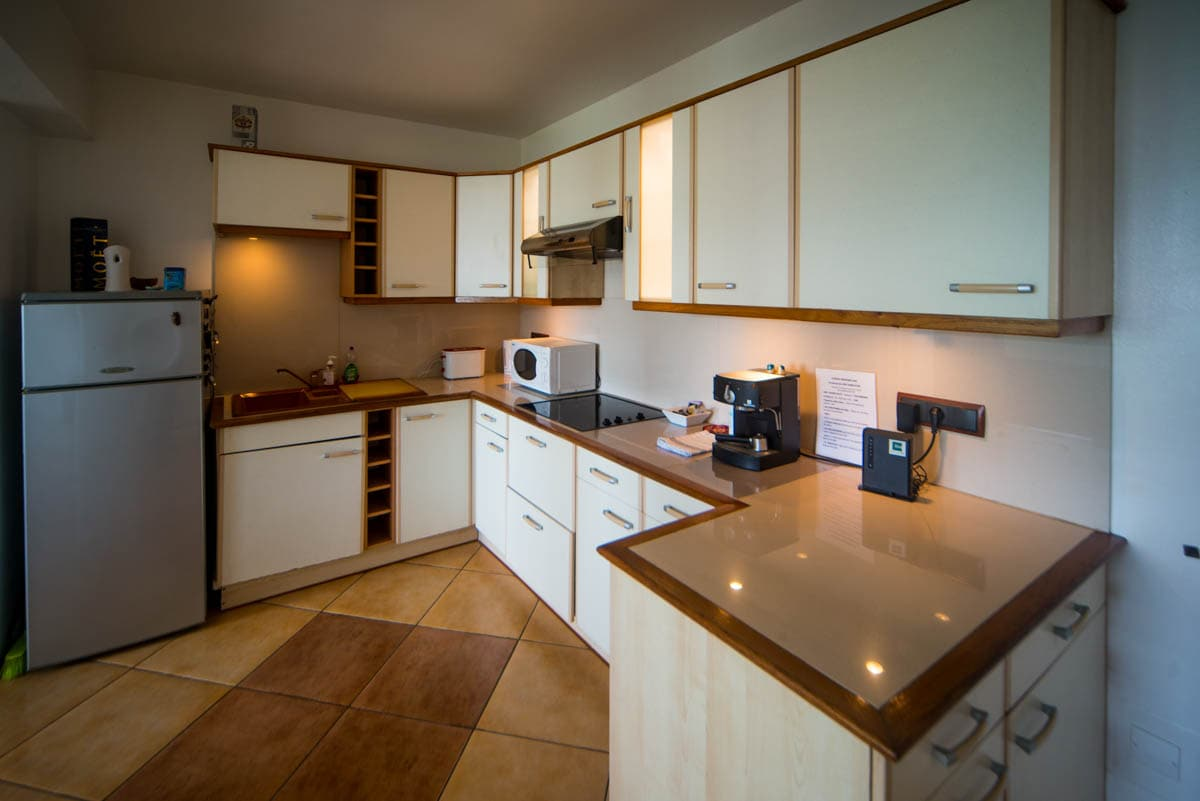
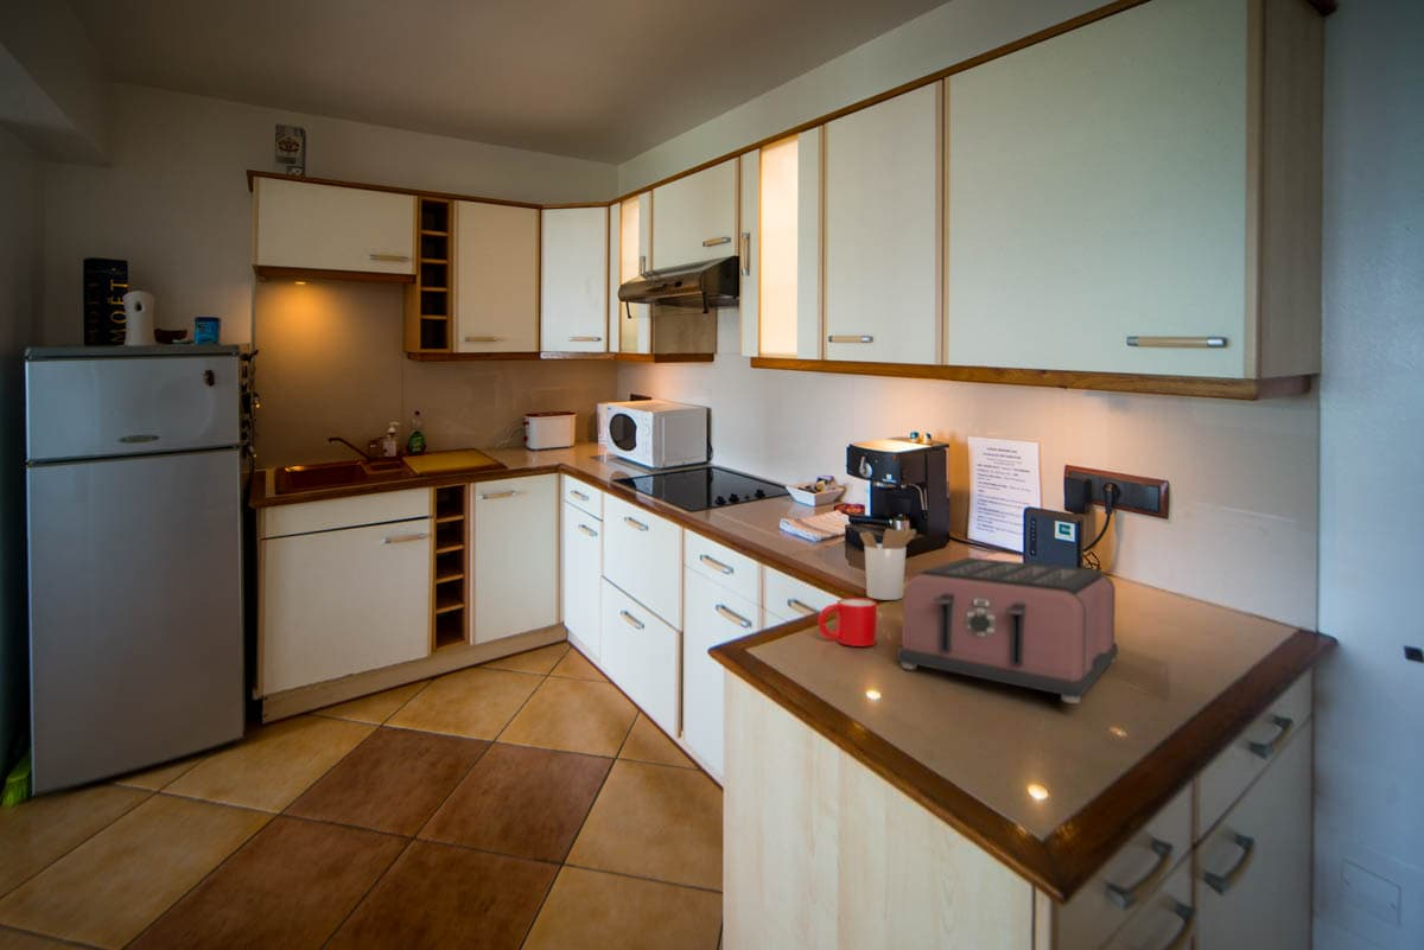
+ toaster (1007, 618)
+ utensil holder (889, 560)
+ mug (846, 621)
